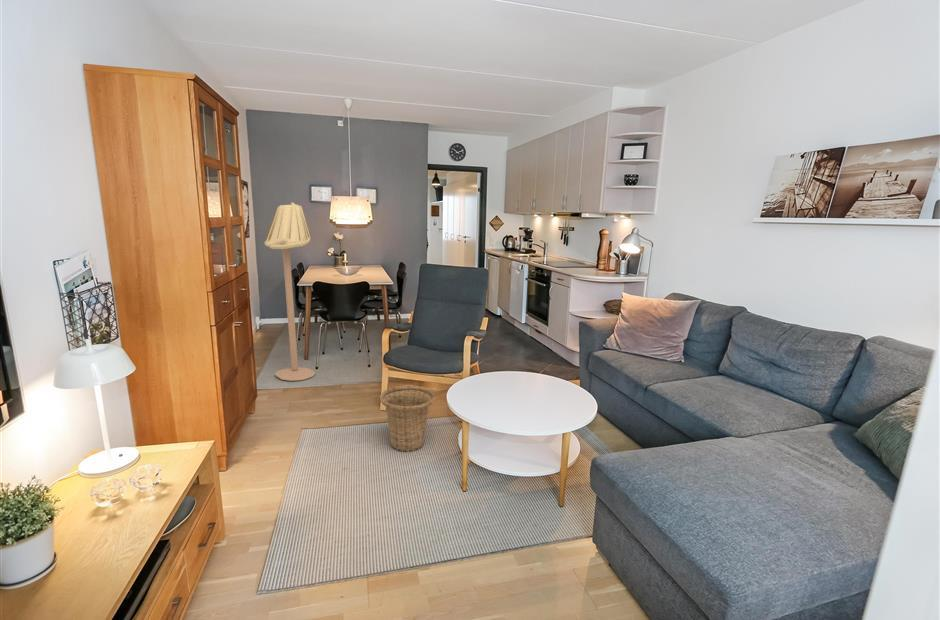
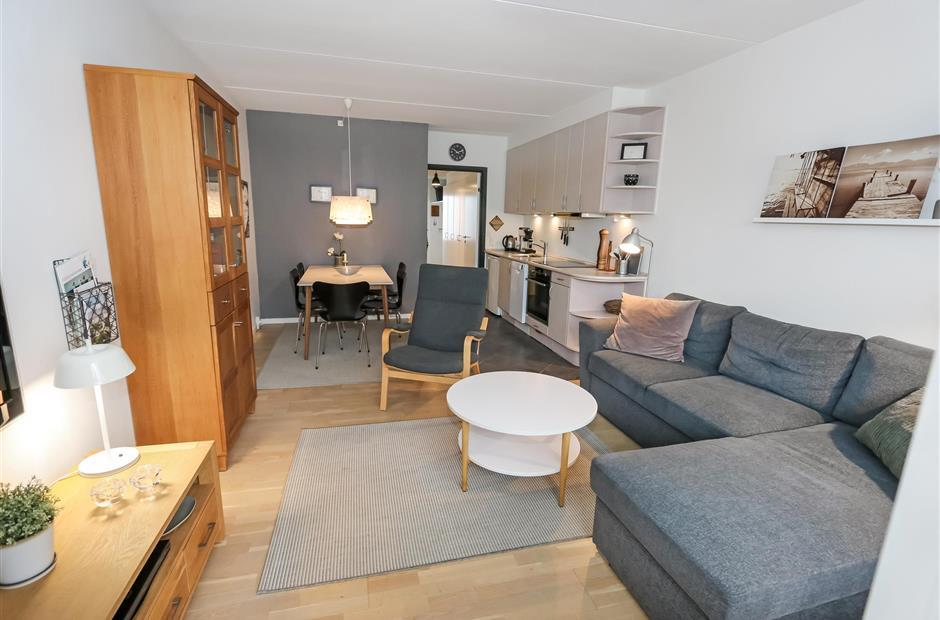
- floor lamp (290, 293)
- basket (407, 419)
